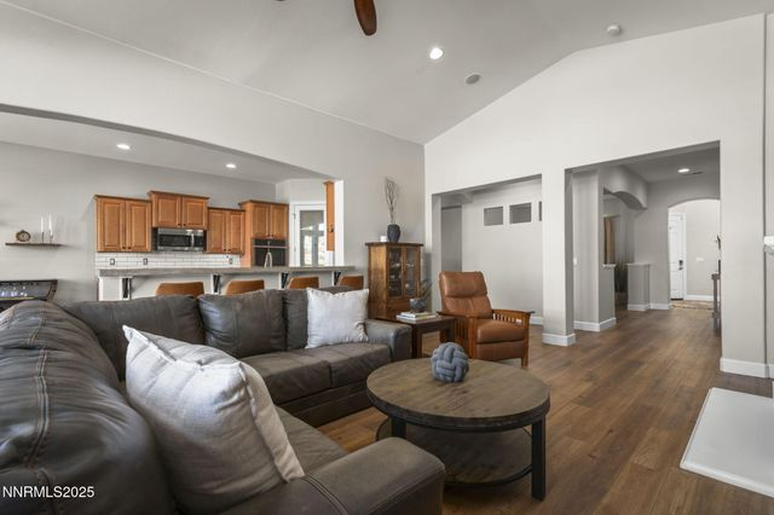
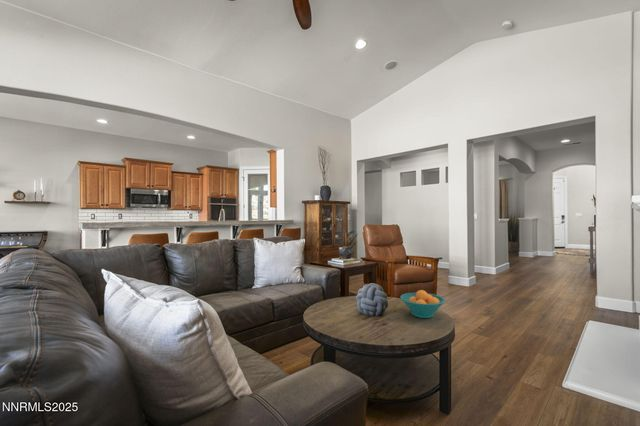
+ fruit bowl (422, 302)
